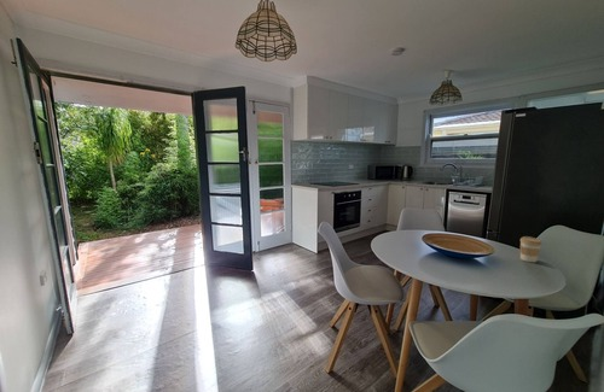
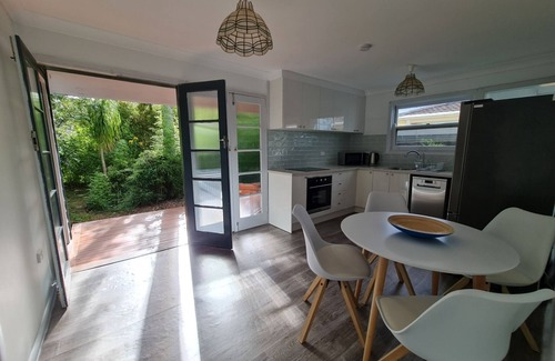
- coffee cup (529, 248)
